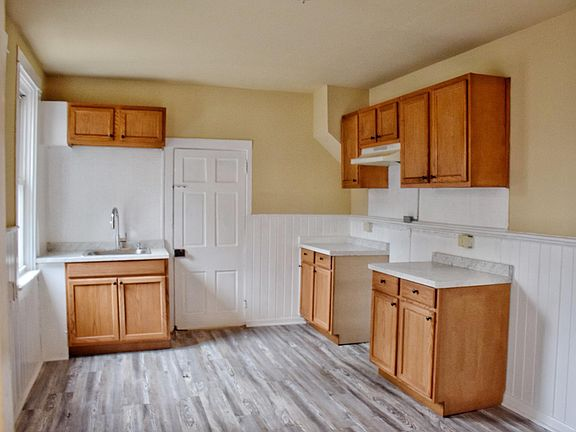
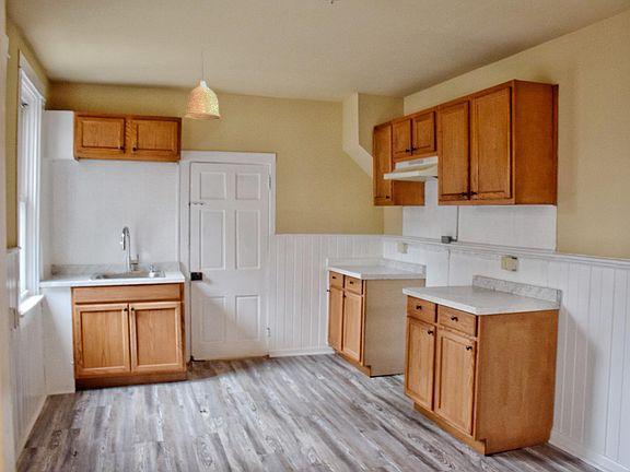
+ pendant lamp (202, 83)
